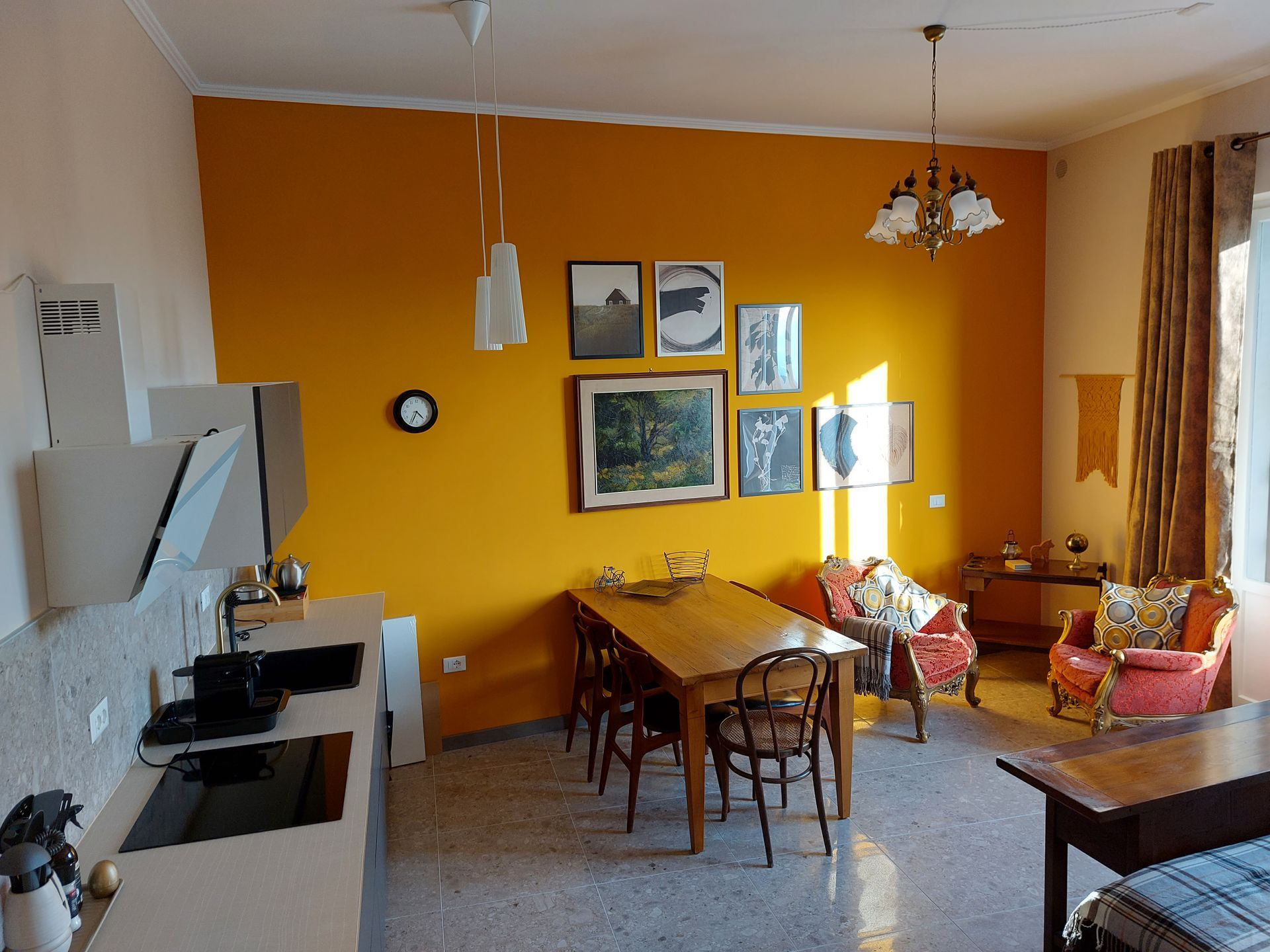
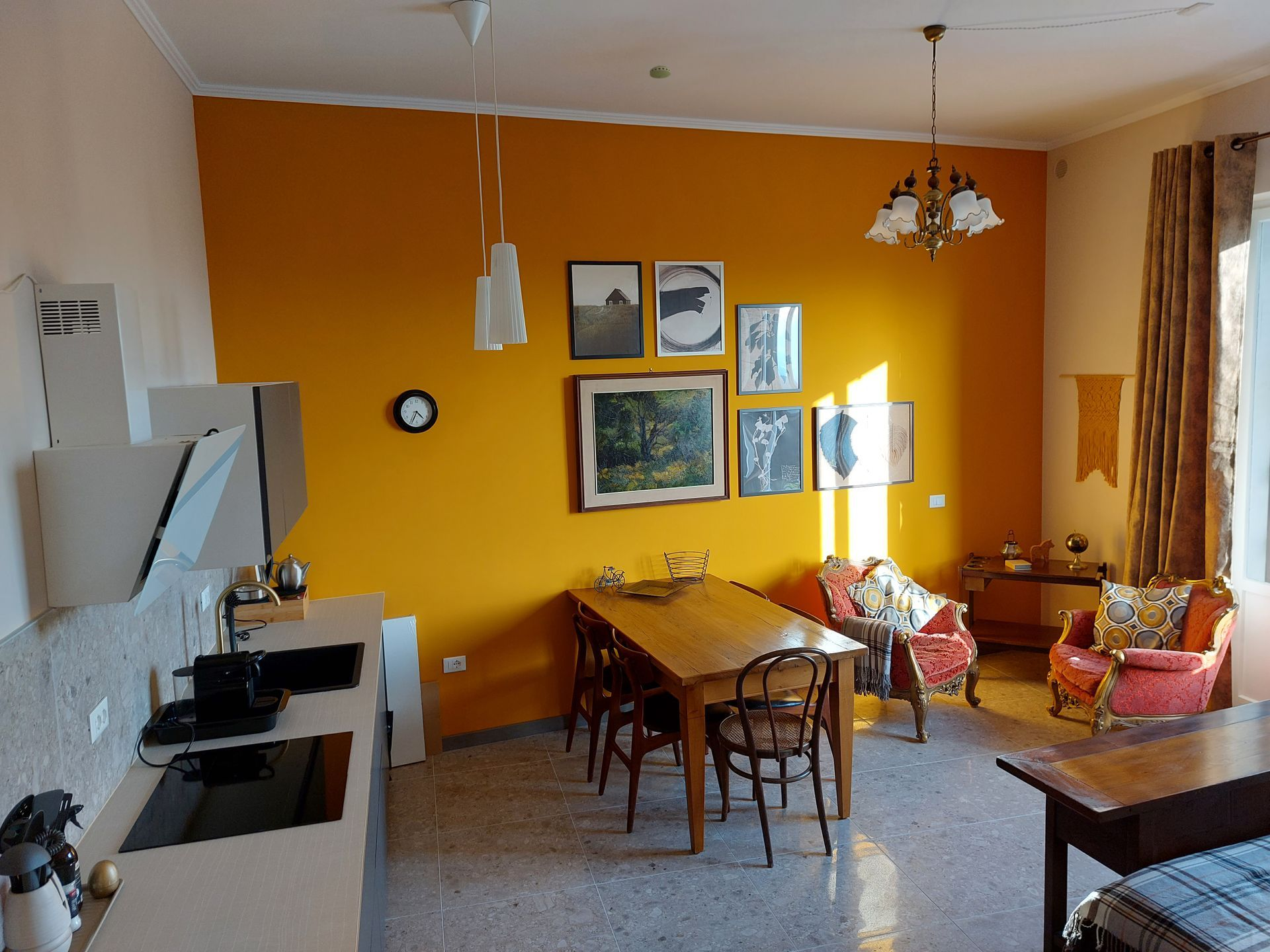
+ smoke detector (660, 71)
